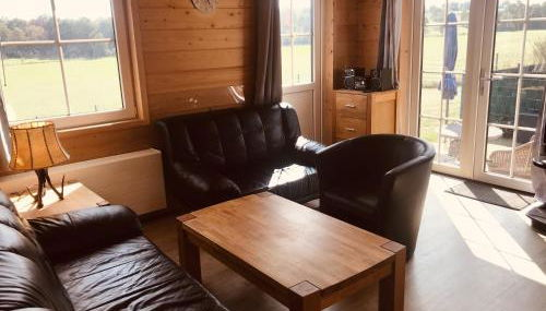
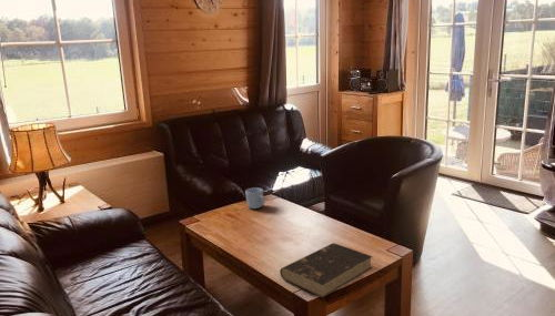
+ mug (256, 198)
+ book (326, 266)
